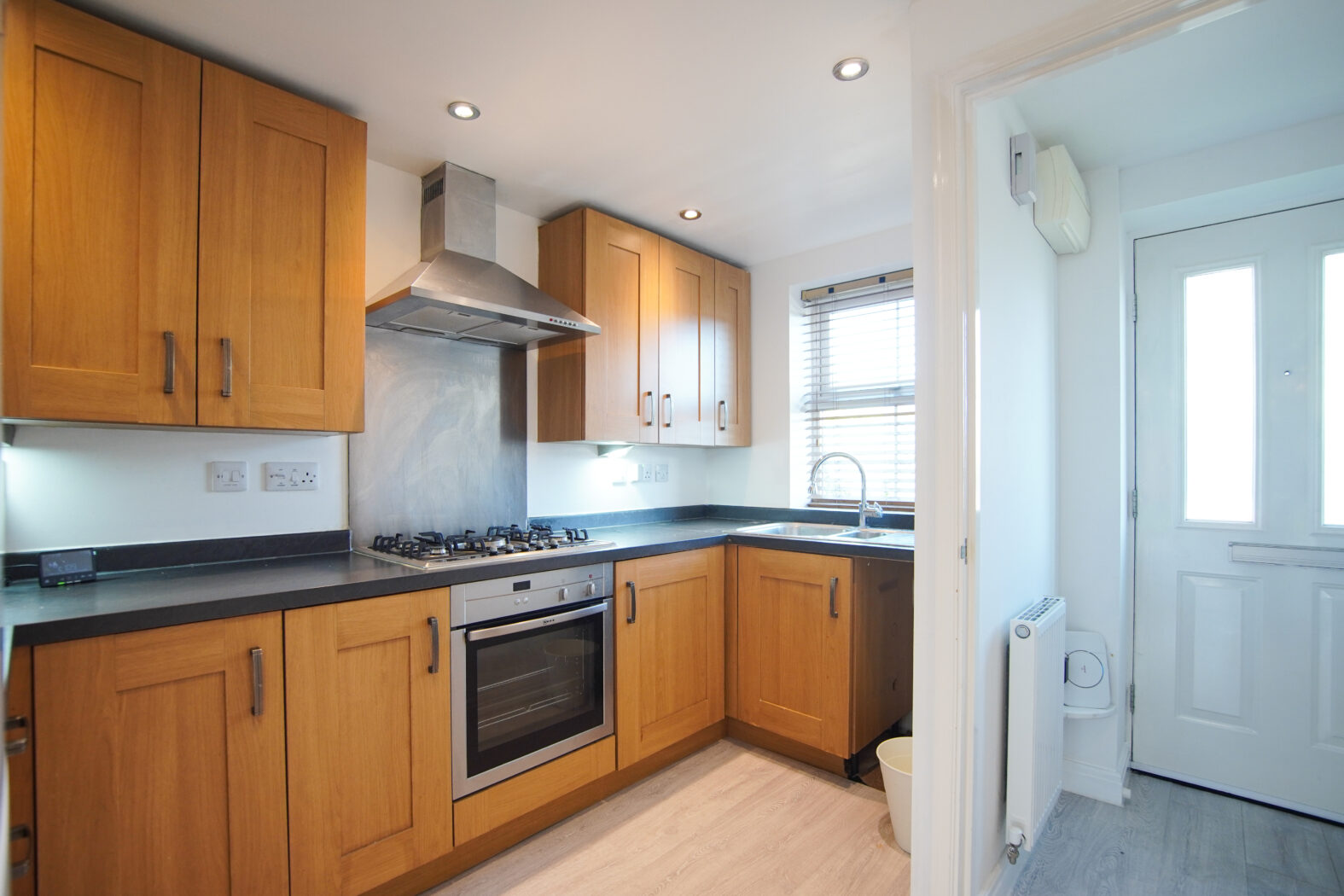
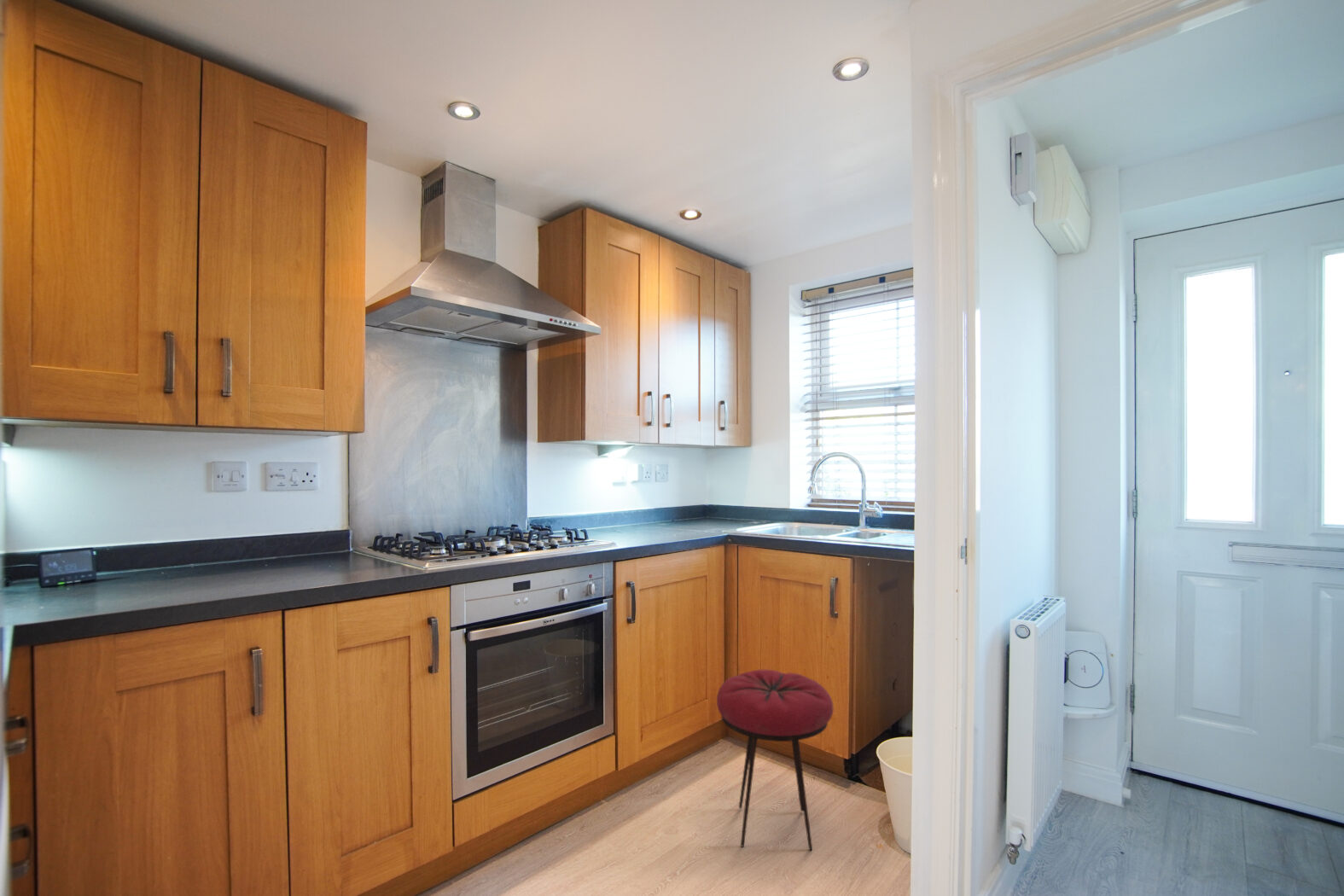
+ stool (775, 741)
